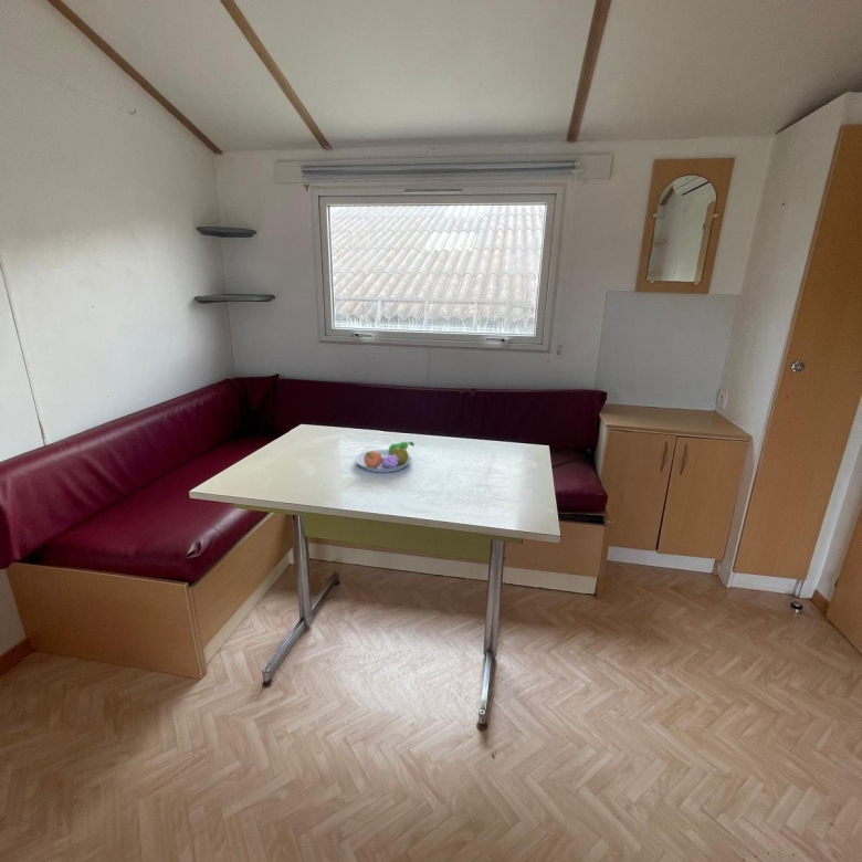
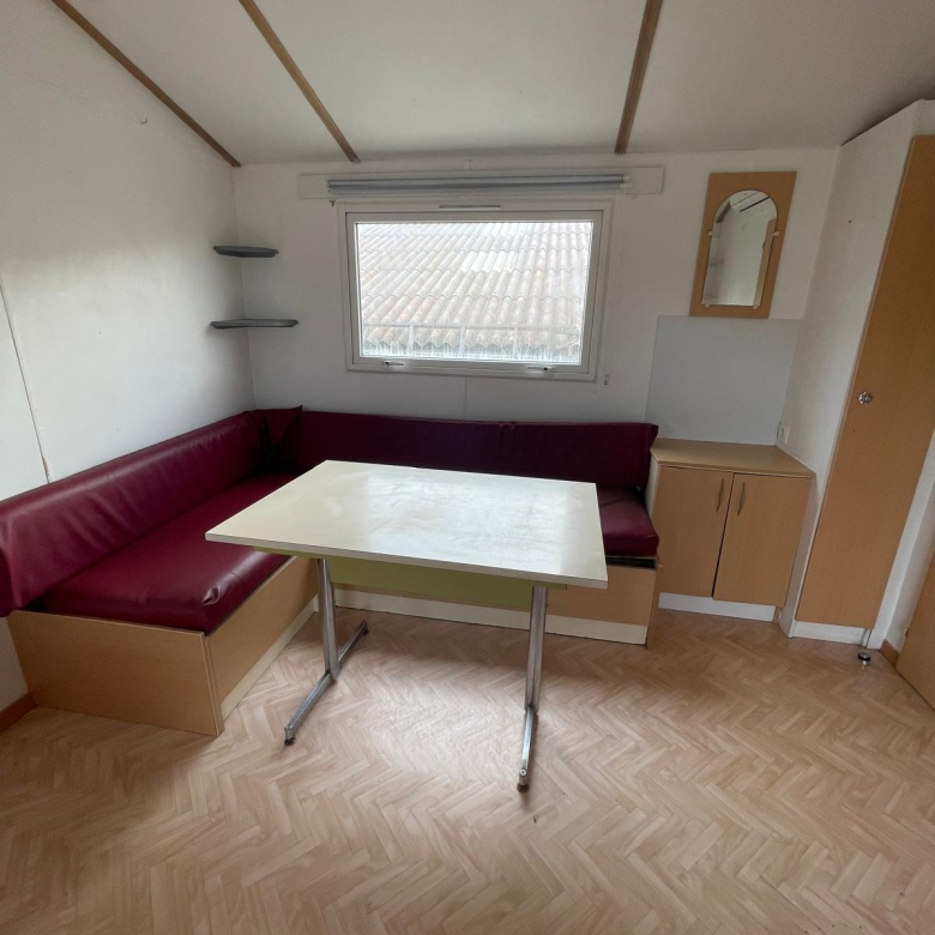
- fruit bowl (386, 453)
